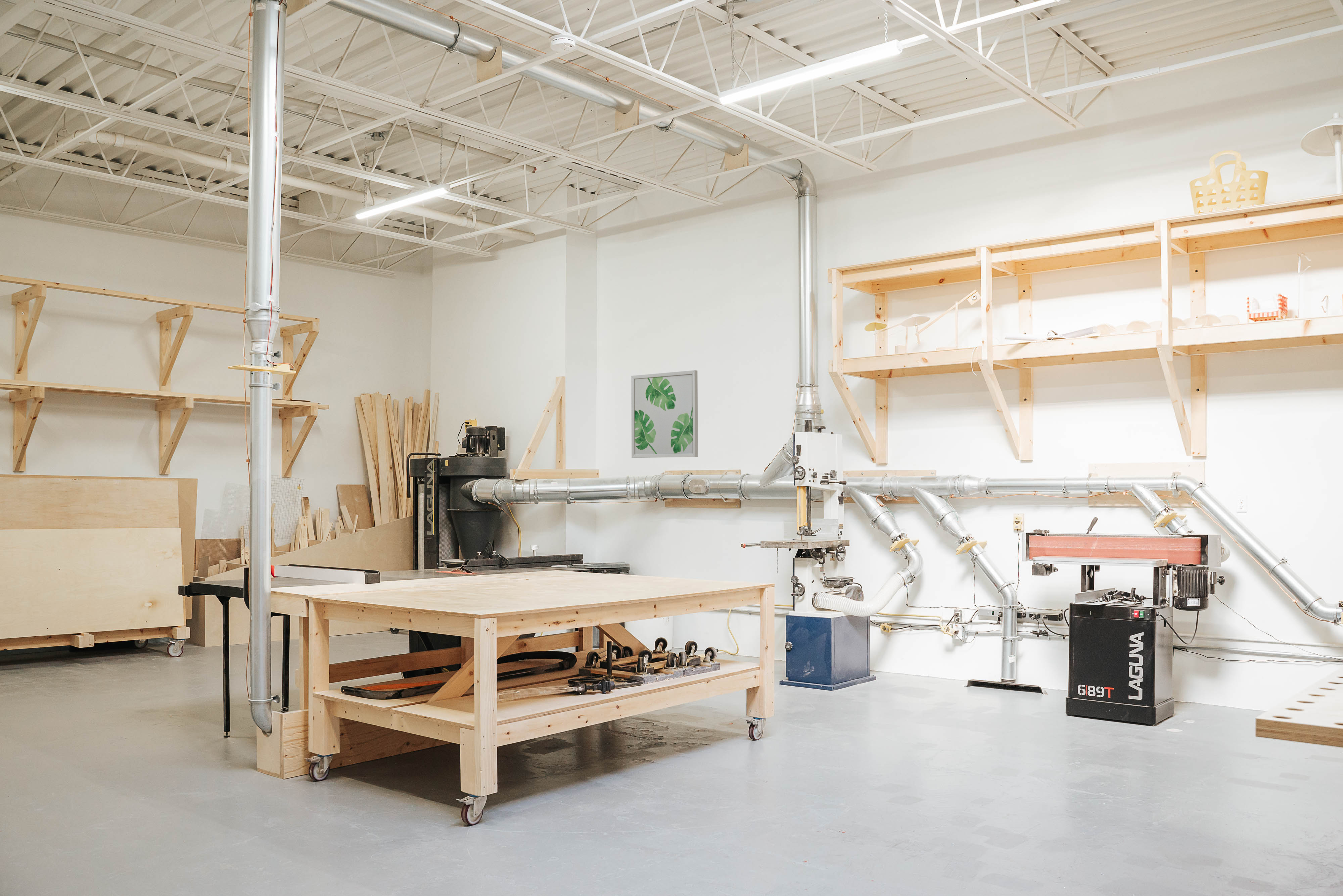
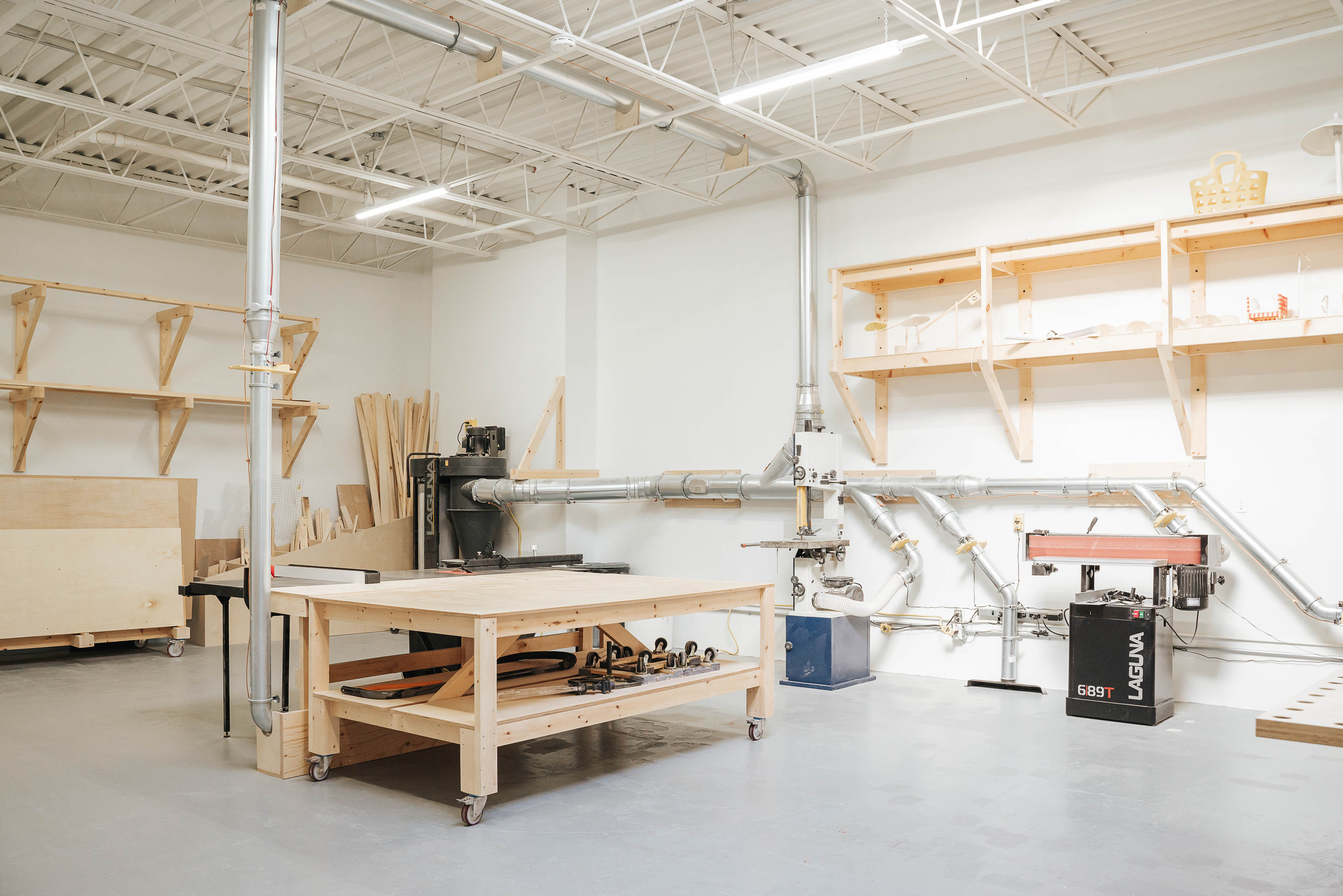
- wall art (663, 415)
